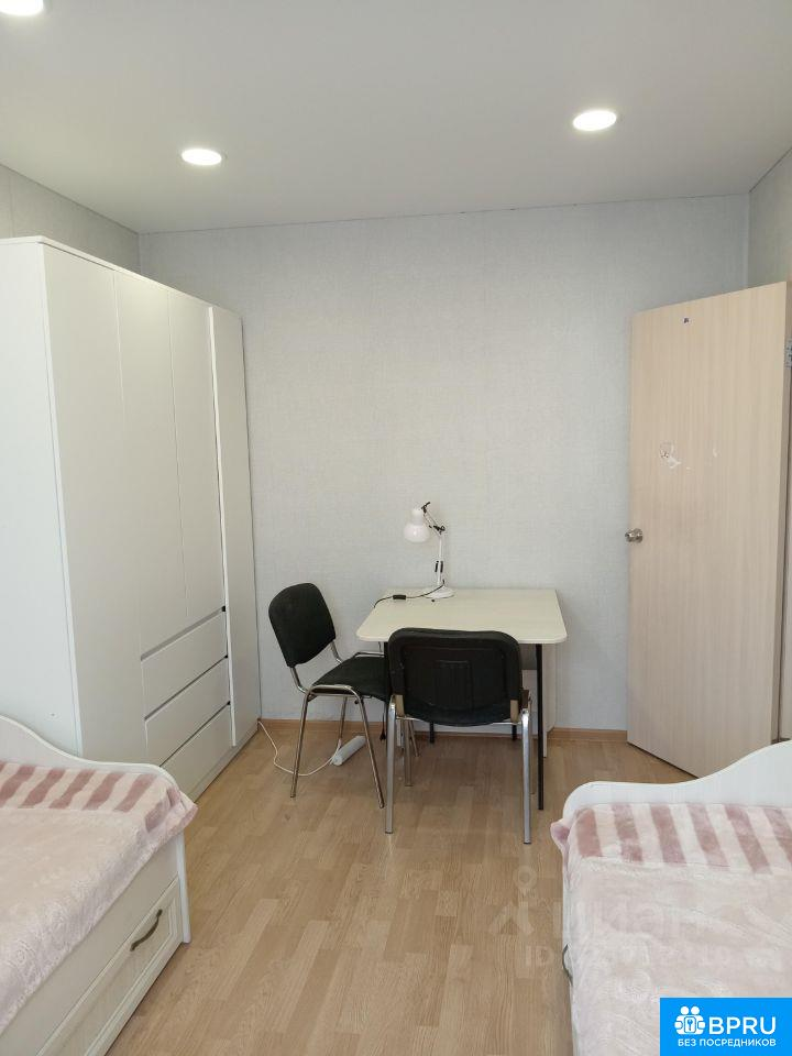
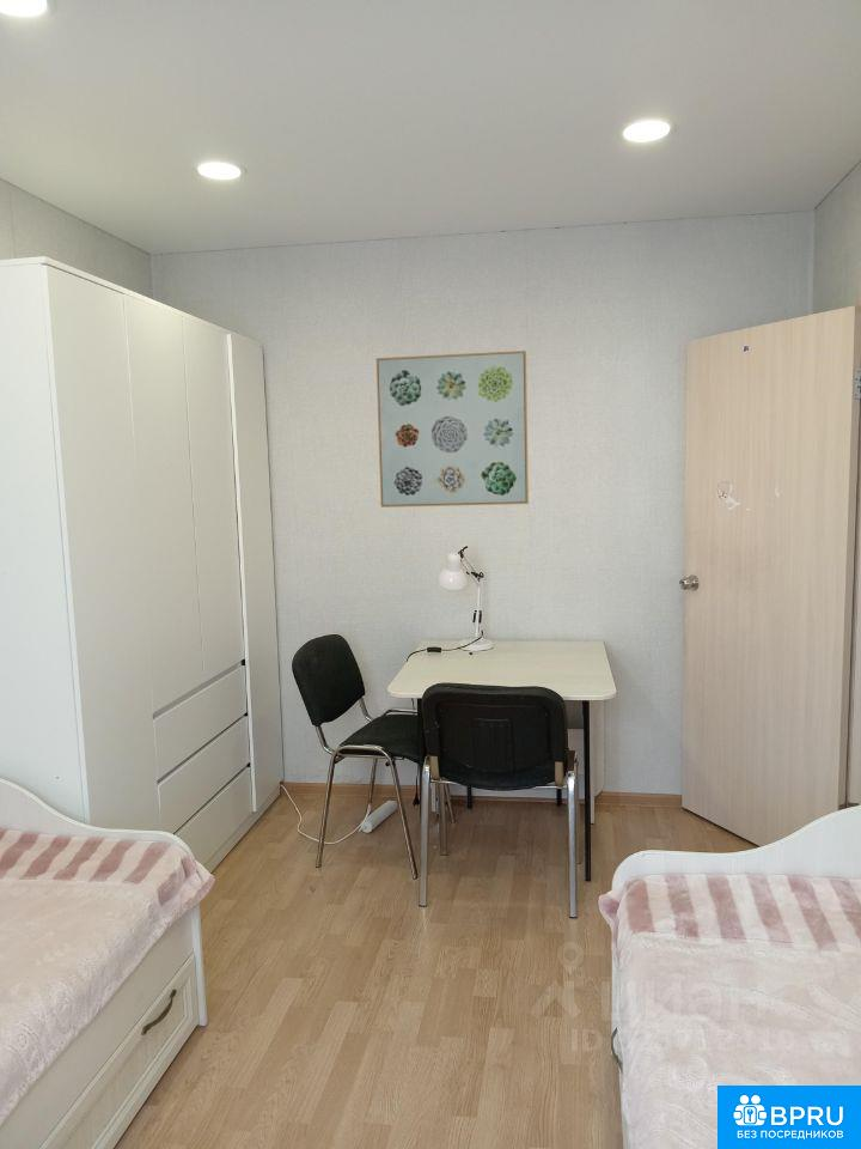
+ wall art (452, 430)
